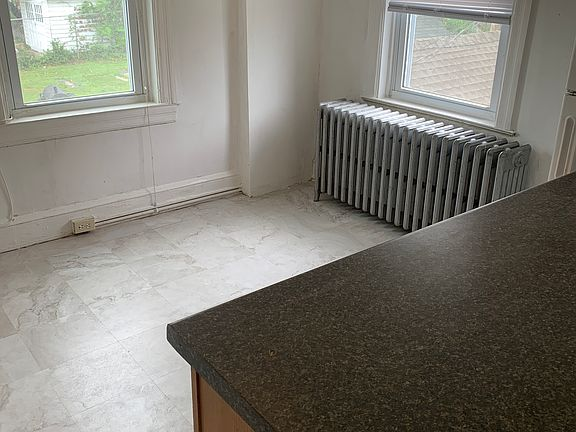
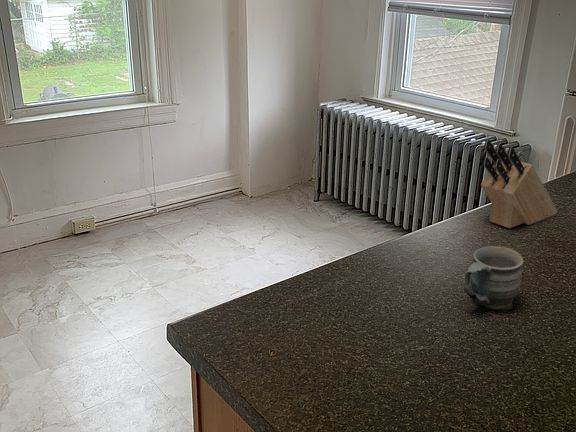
+ mug (491, 281)
+ knife block (519, 179)
